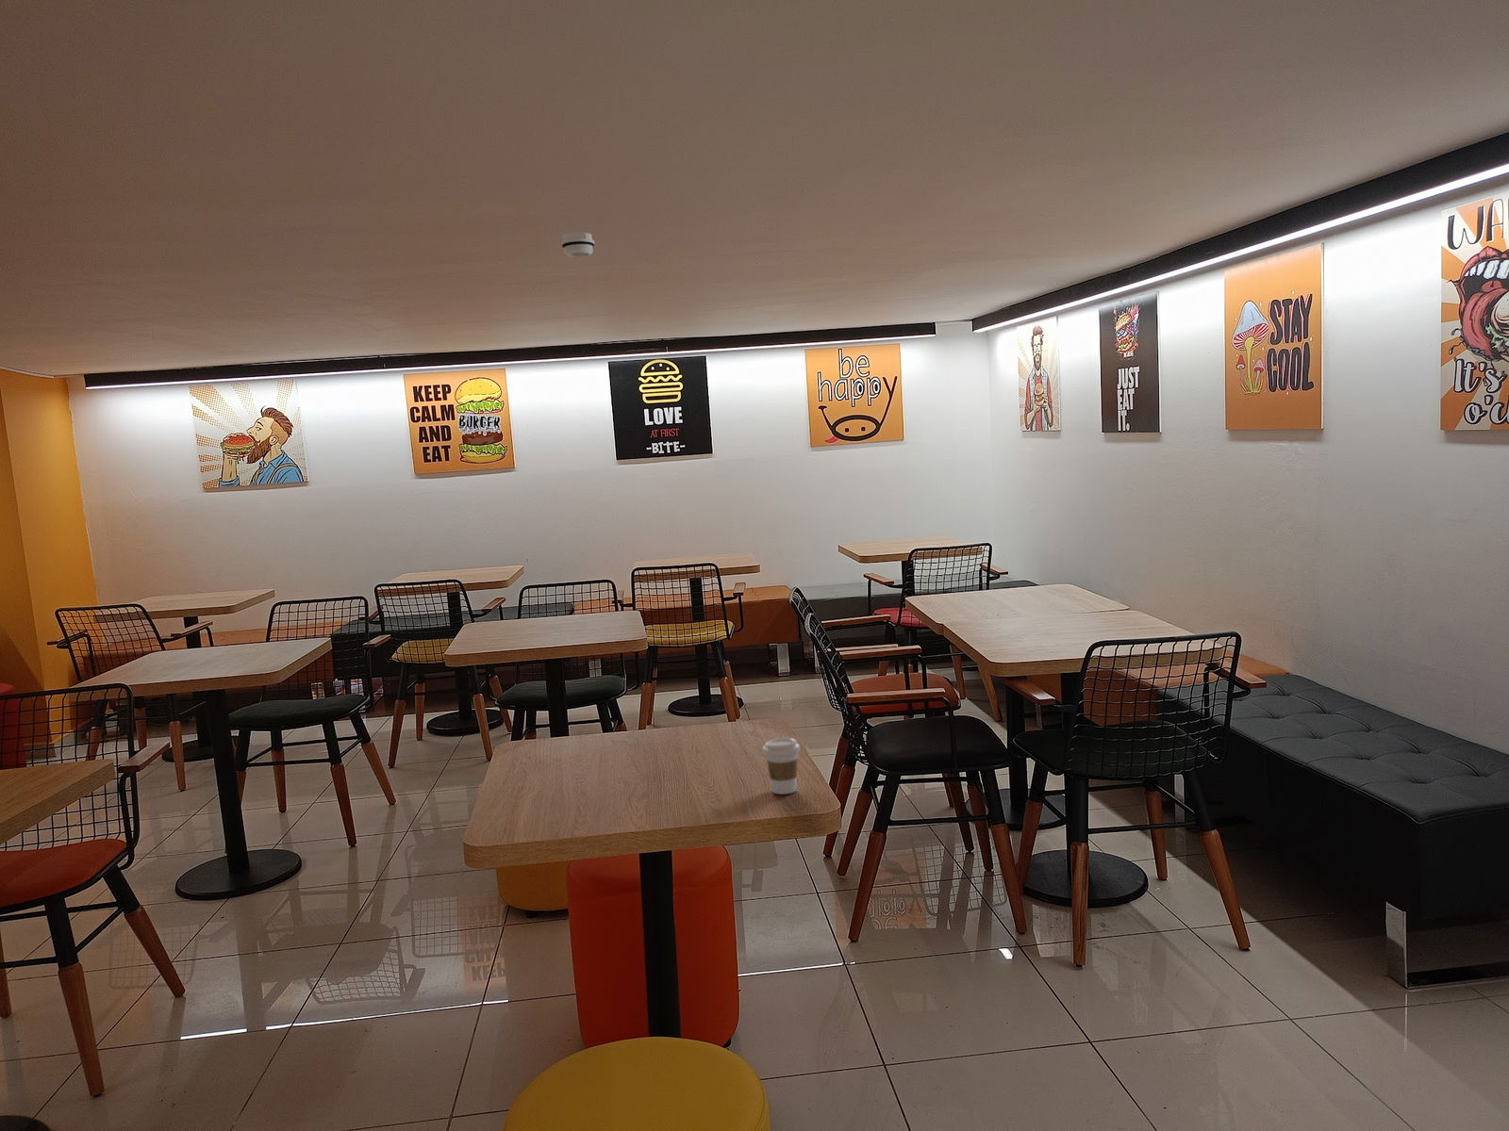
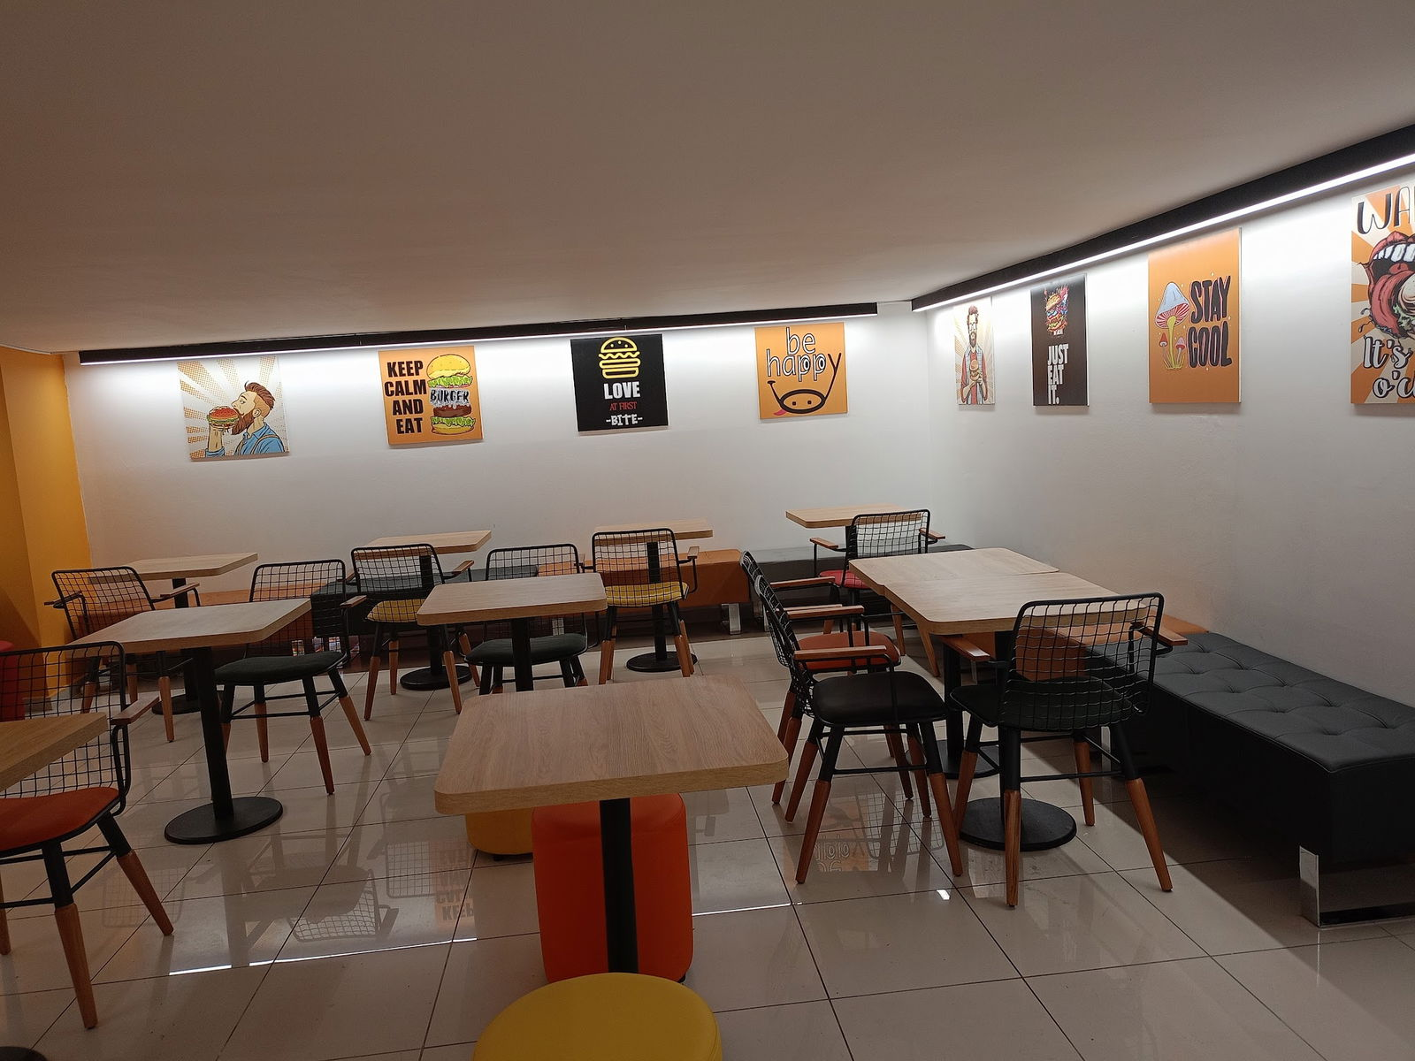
- smoke detector (577, 245)
- coffee cup (782, 765)
